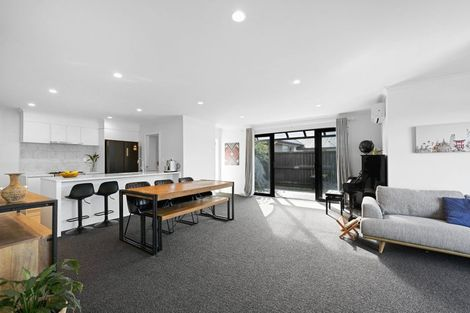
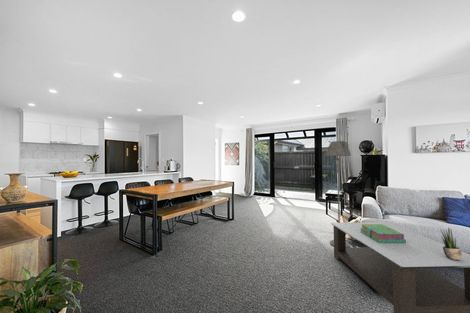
+ stack of books (381, 232)
+ coffee table (392, 259)
+ potted plant (449, 242)
+ floor lamp (338, 192)
